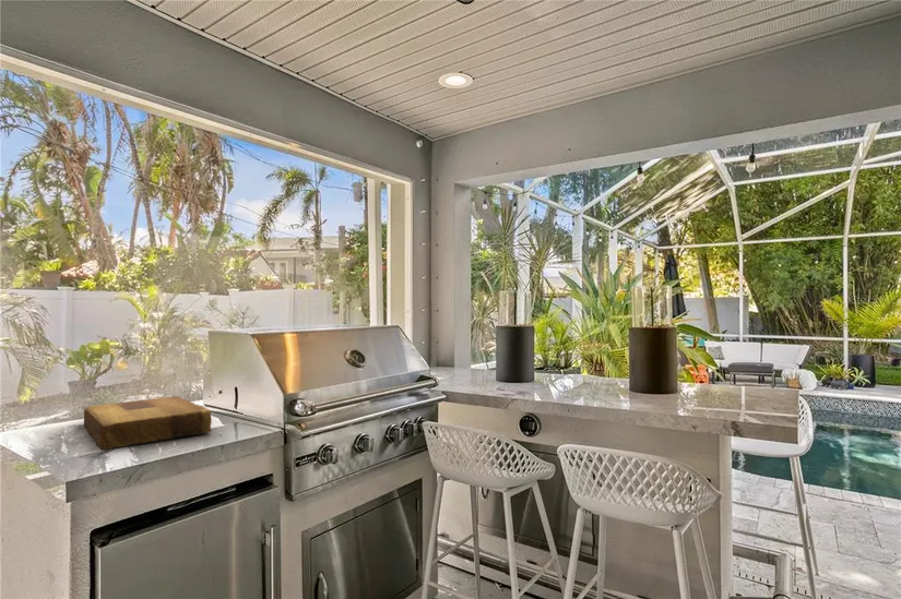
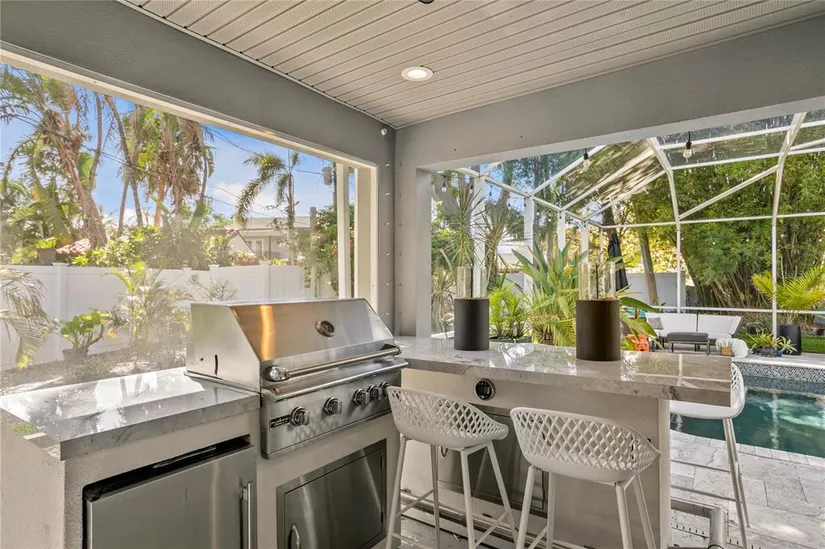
- cutting board (145, 418)
